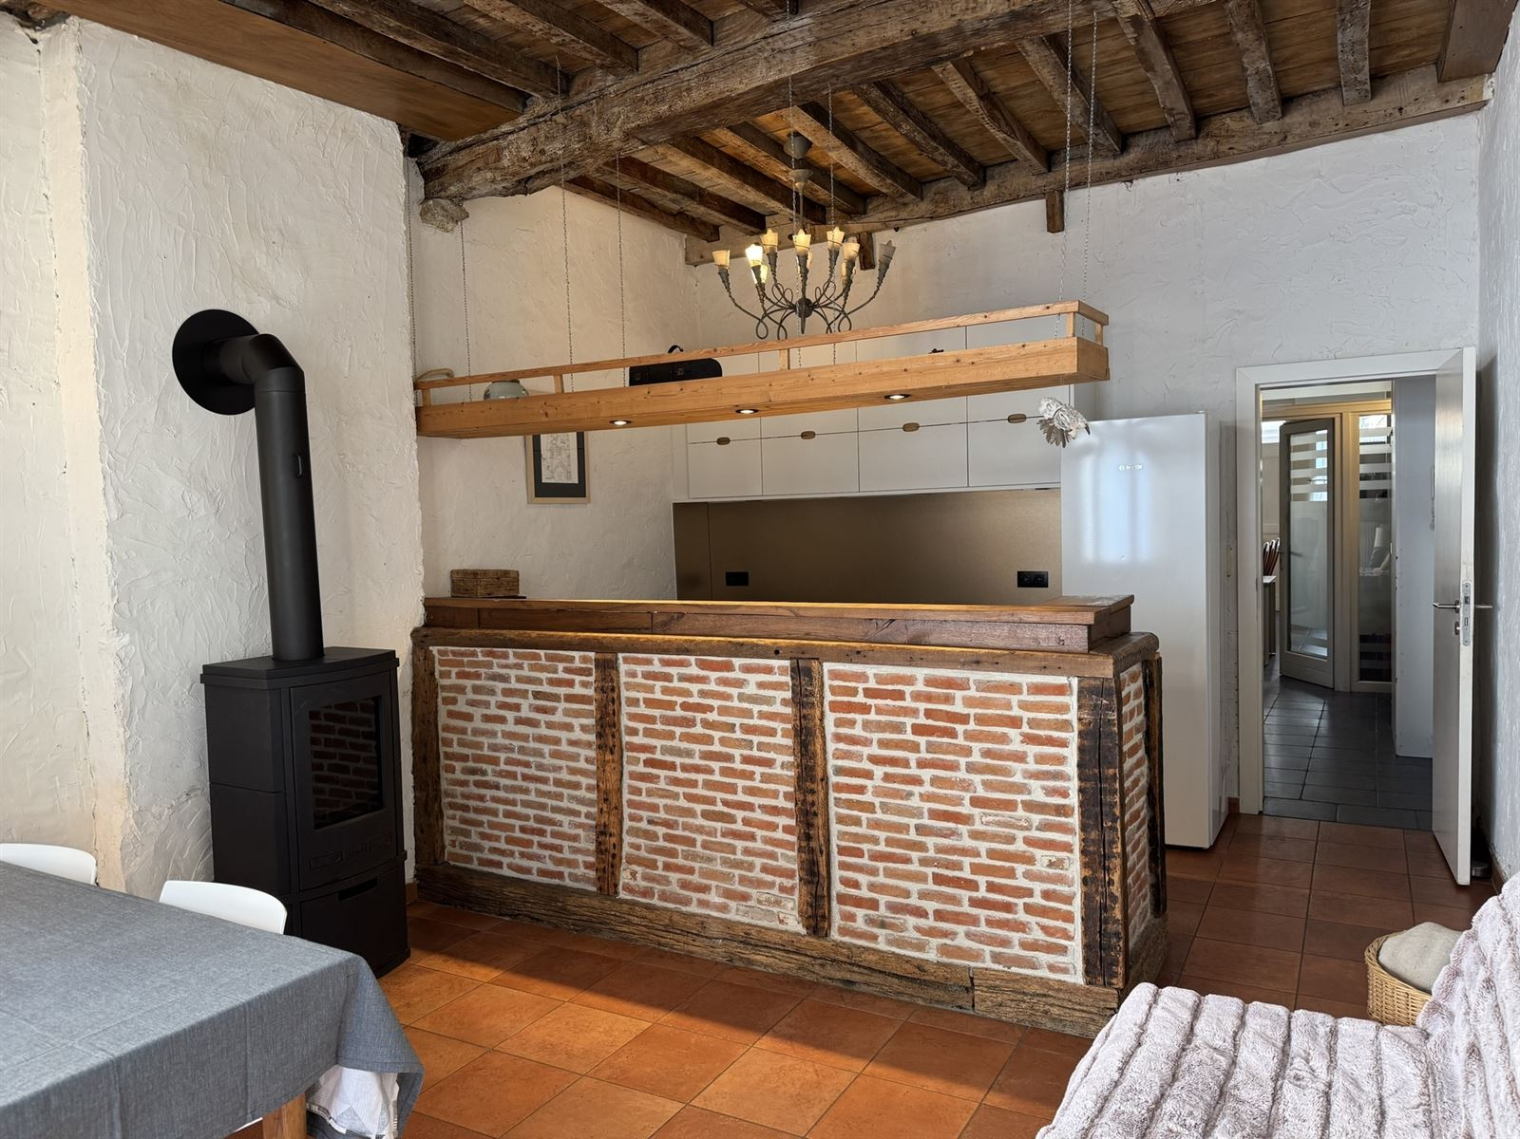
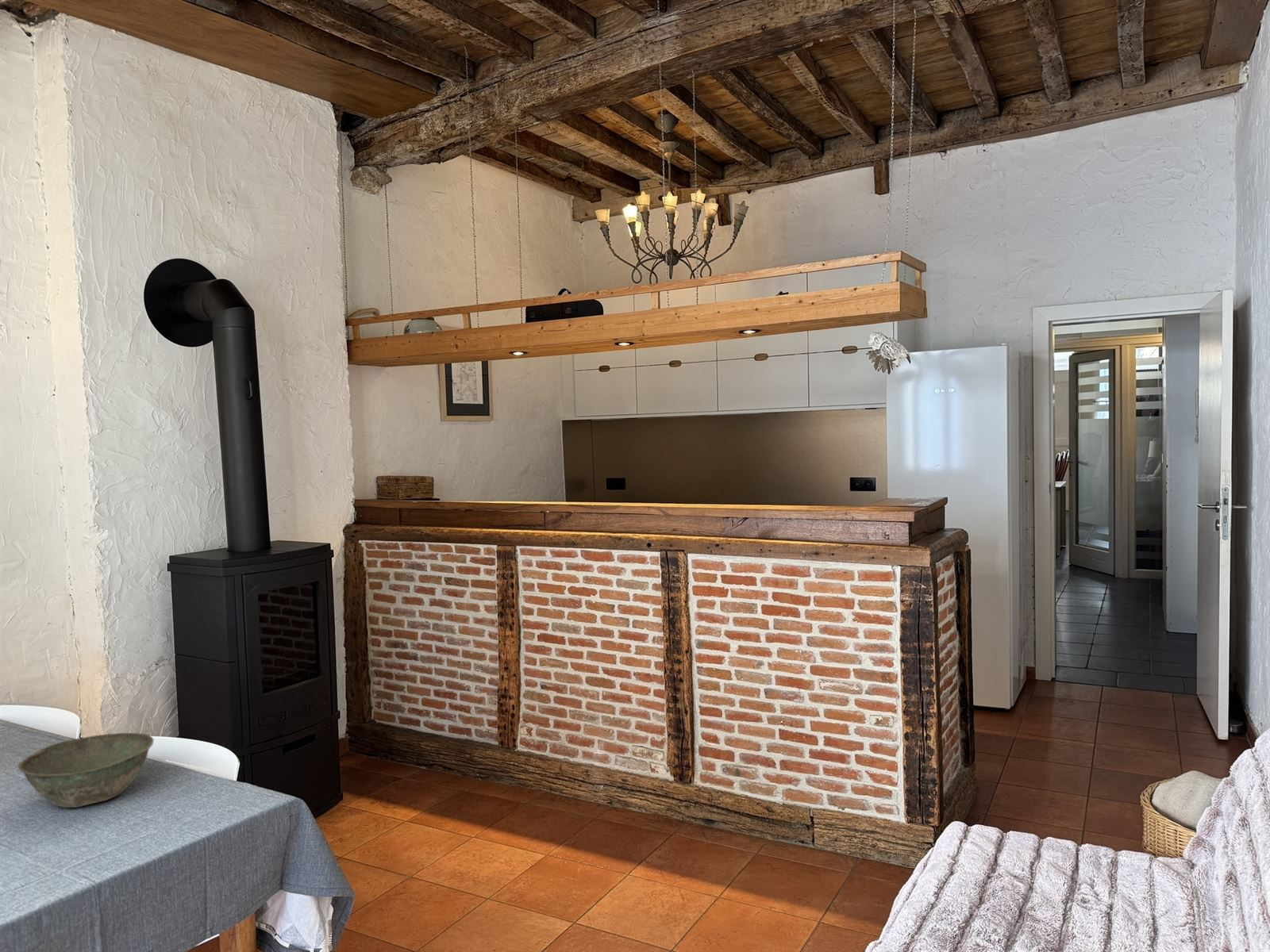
+ bowl (90, 774)
